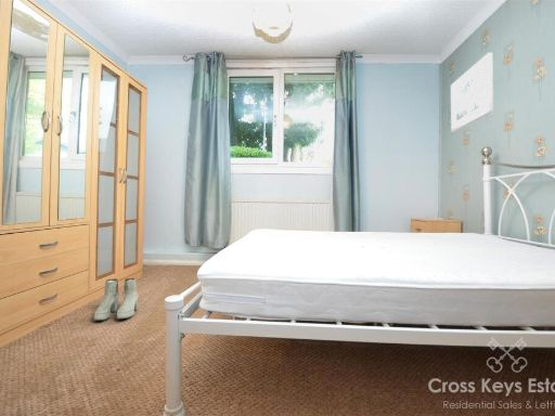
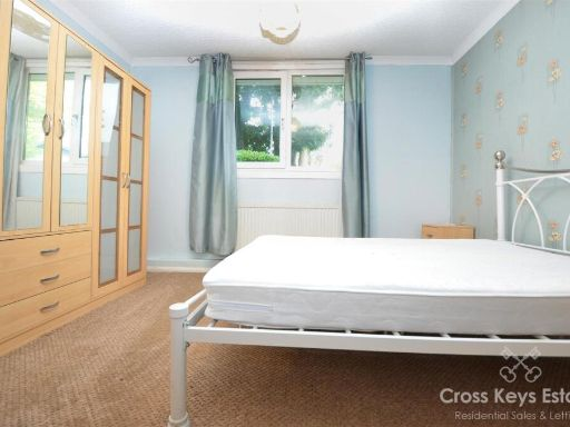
- boots (117, 297)
- wall art (469, 96)
